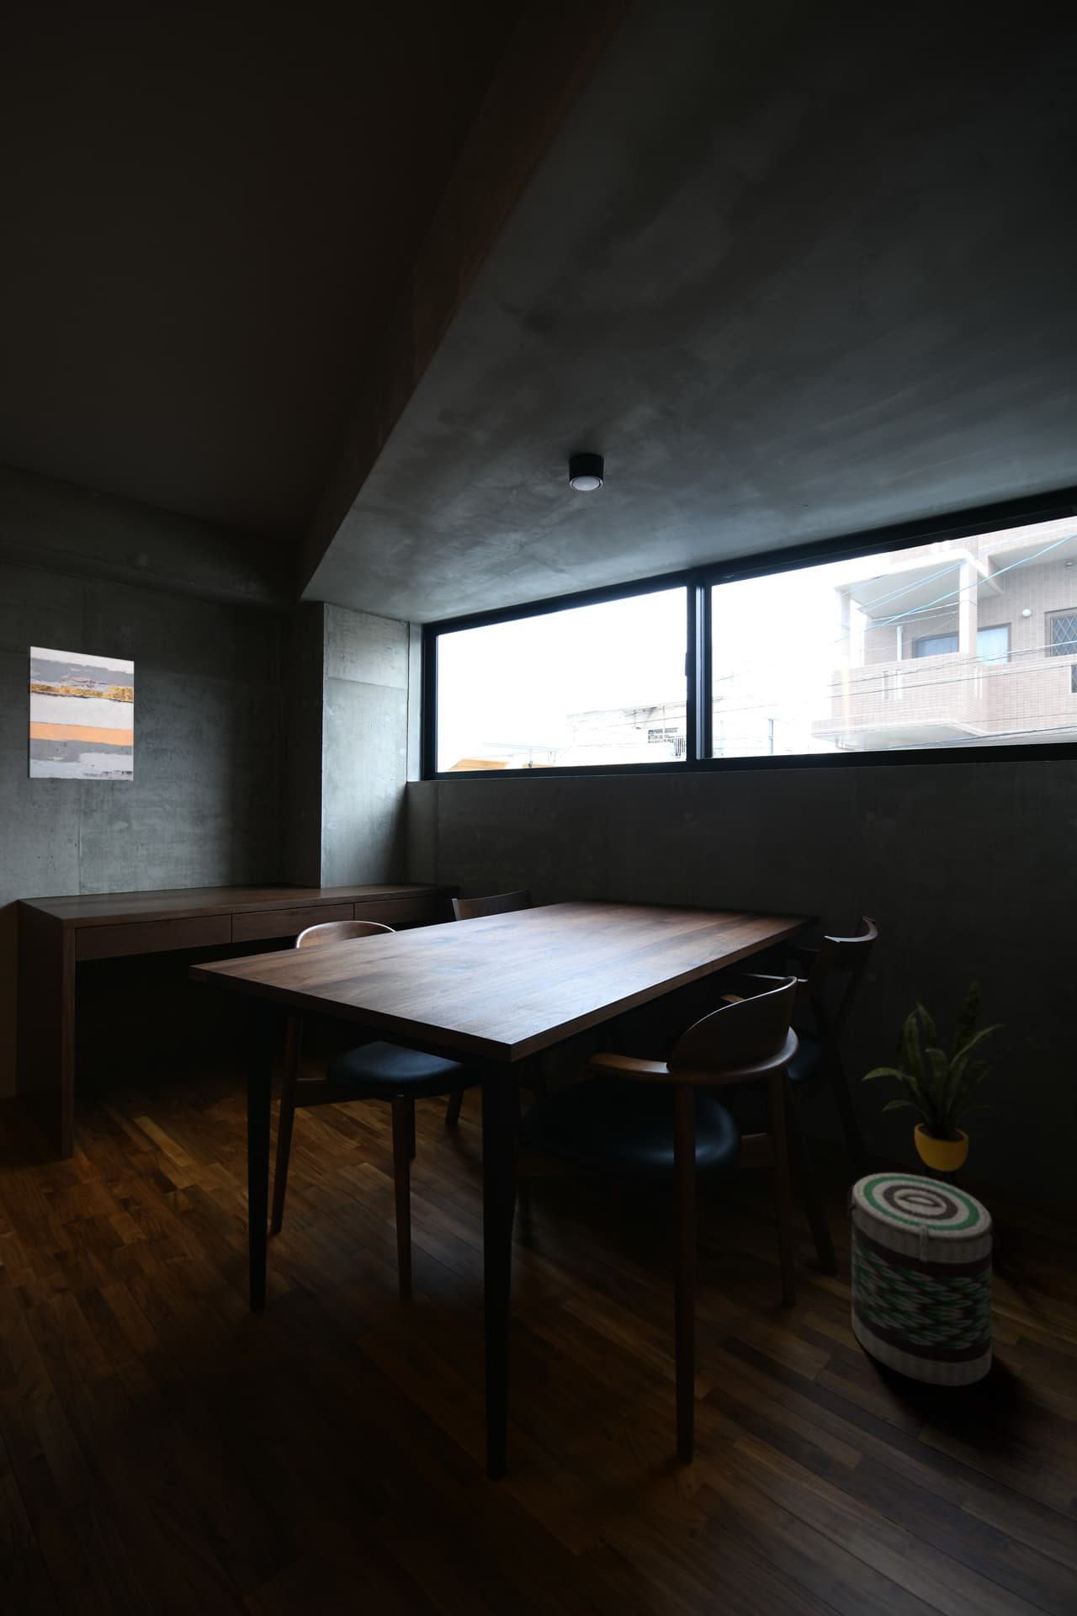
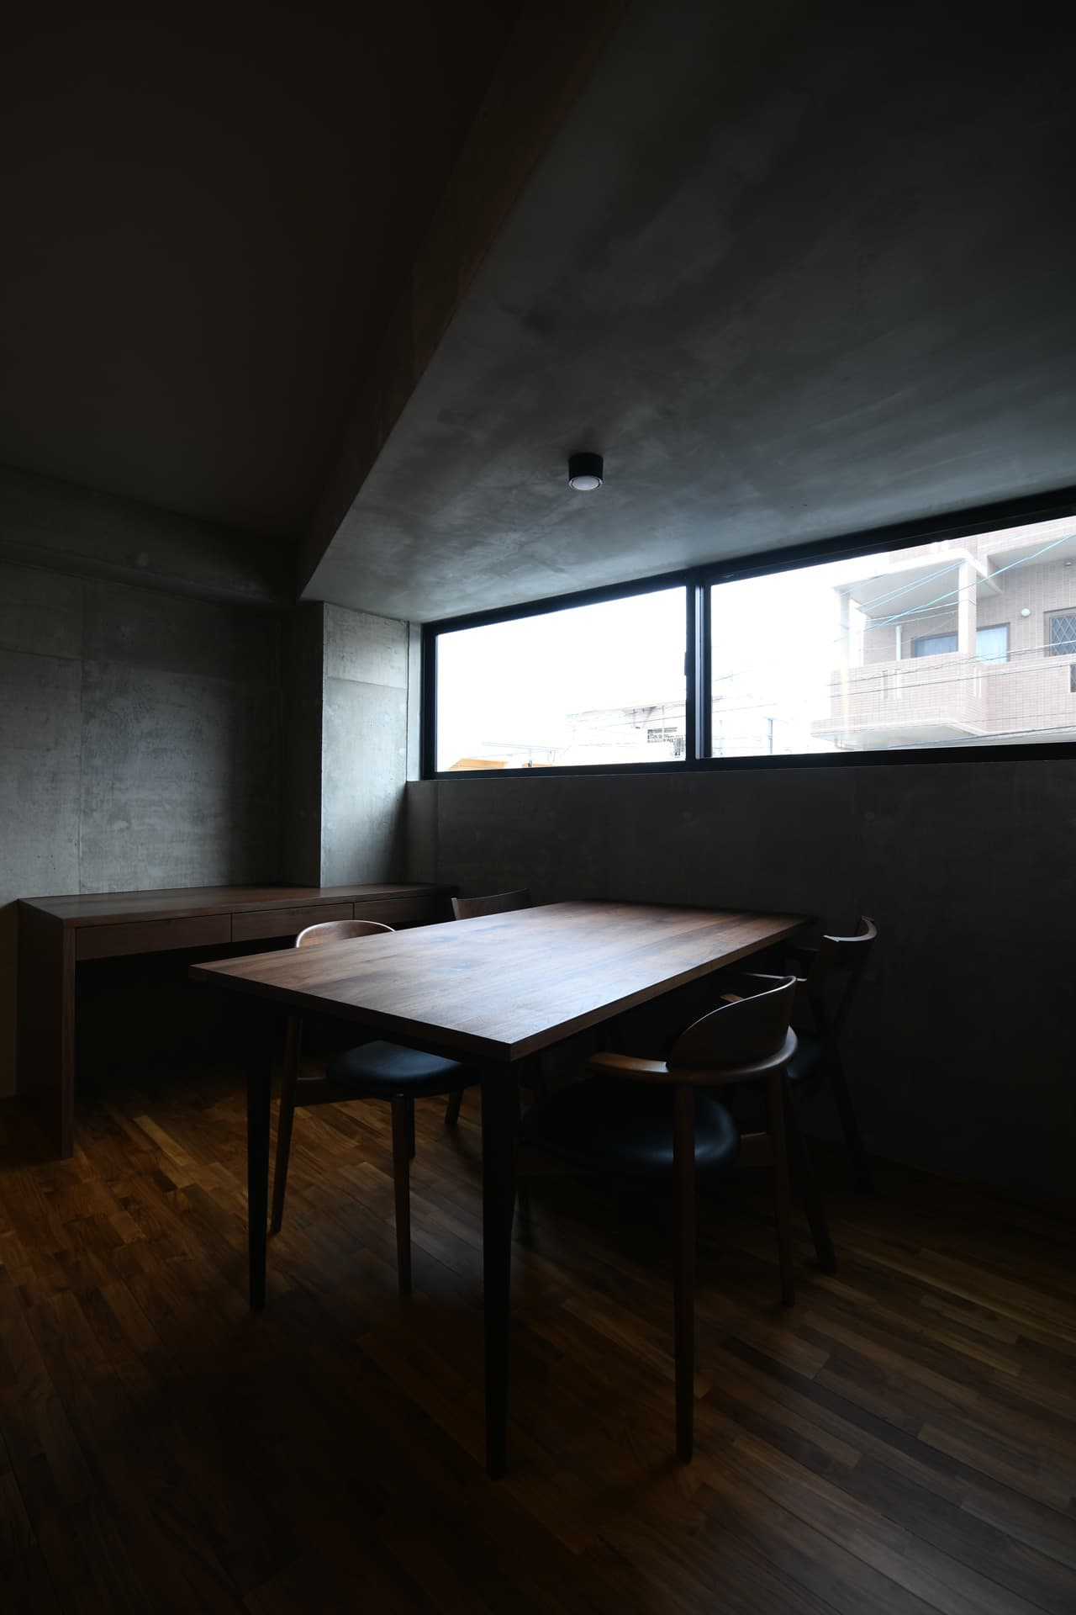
- basket (918, 1270)
- wall art (83, 717)
- house plant (954, 1106)
